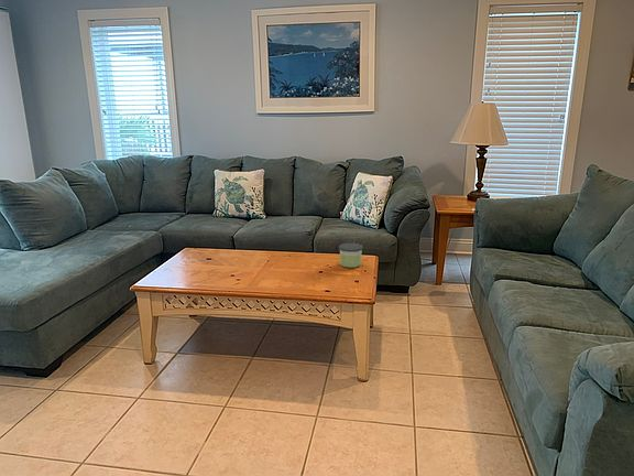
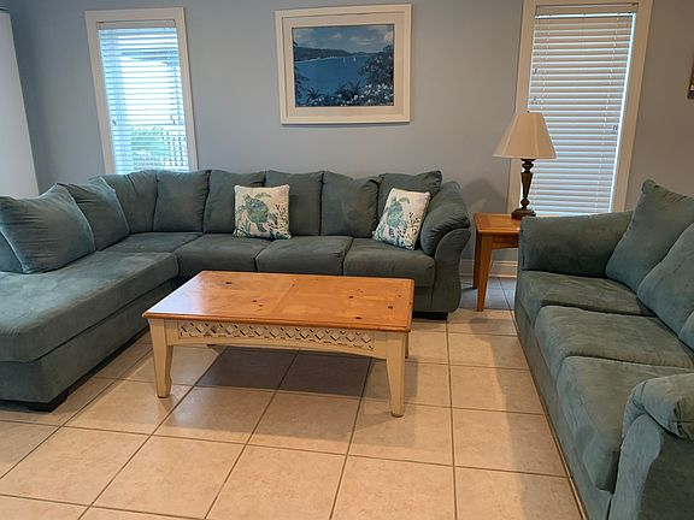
- candle (350, 255)
